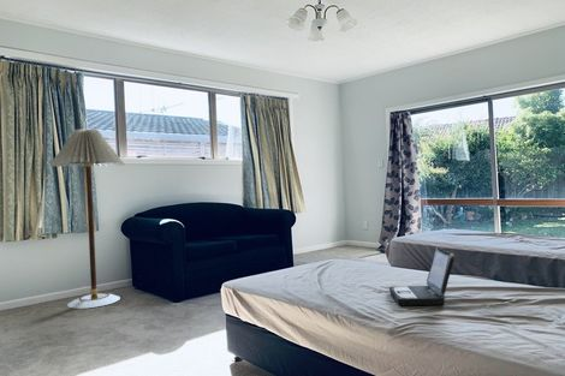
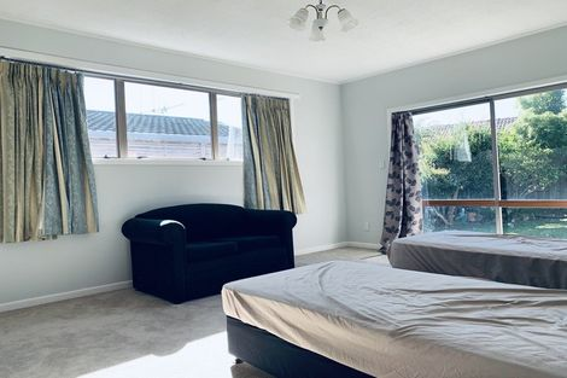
- floor lamp (90, 215)
- laptop (428, 274)
